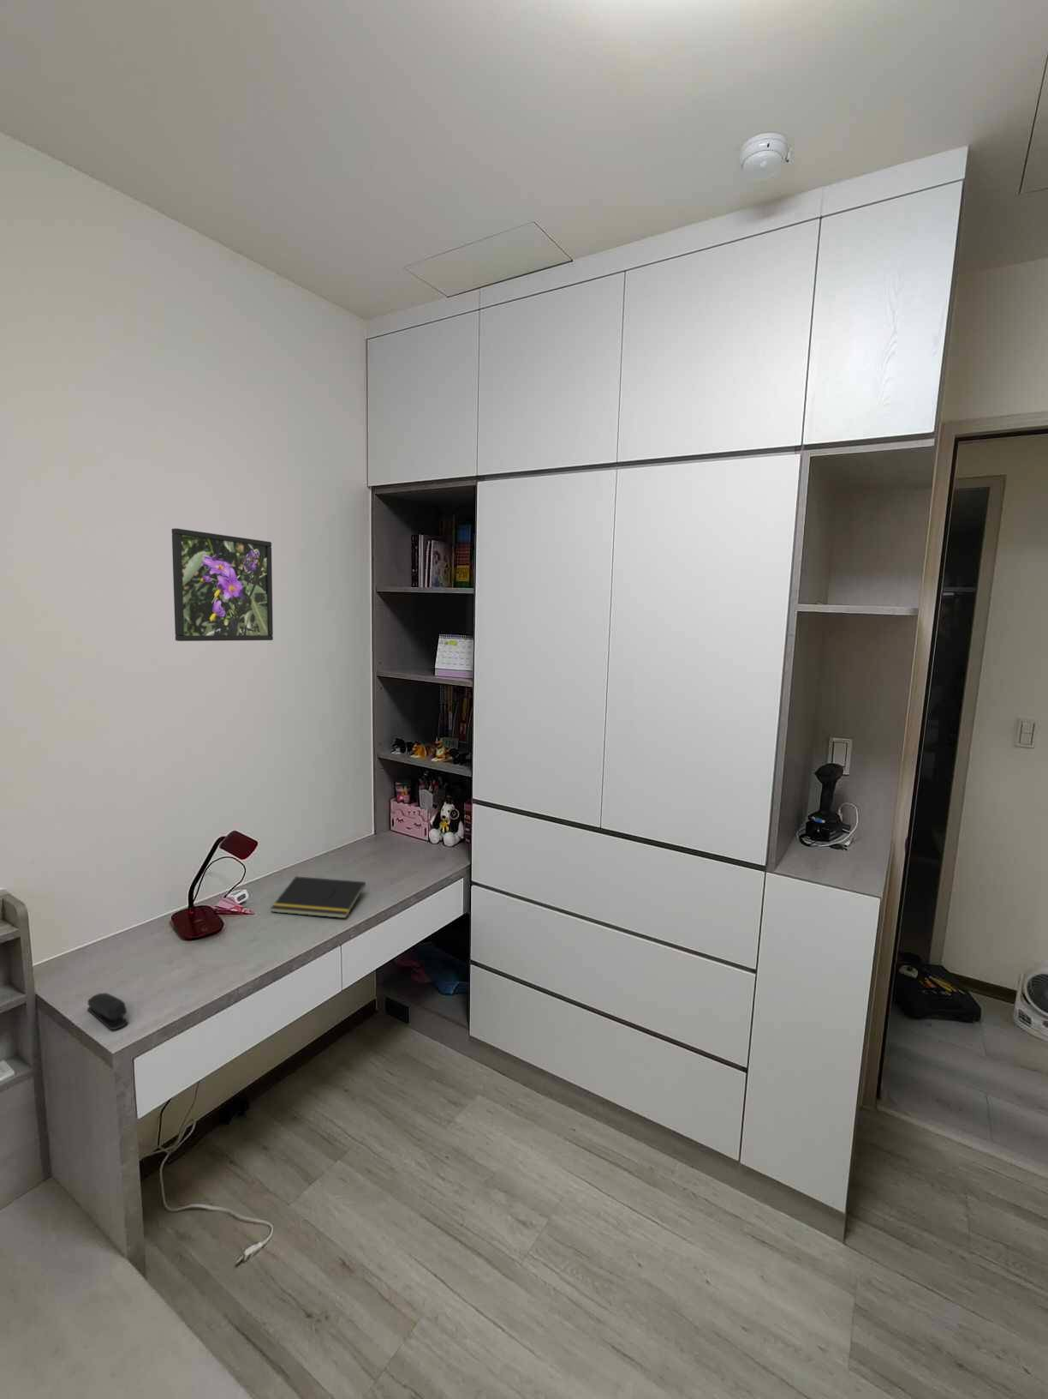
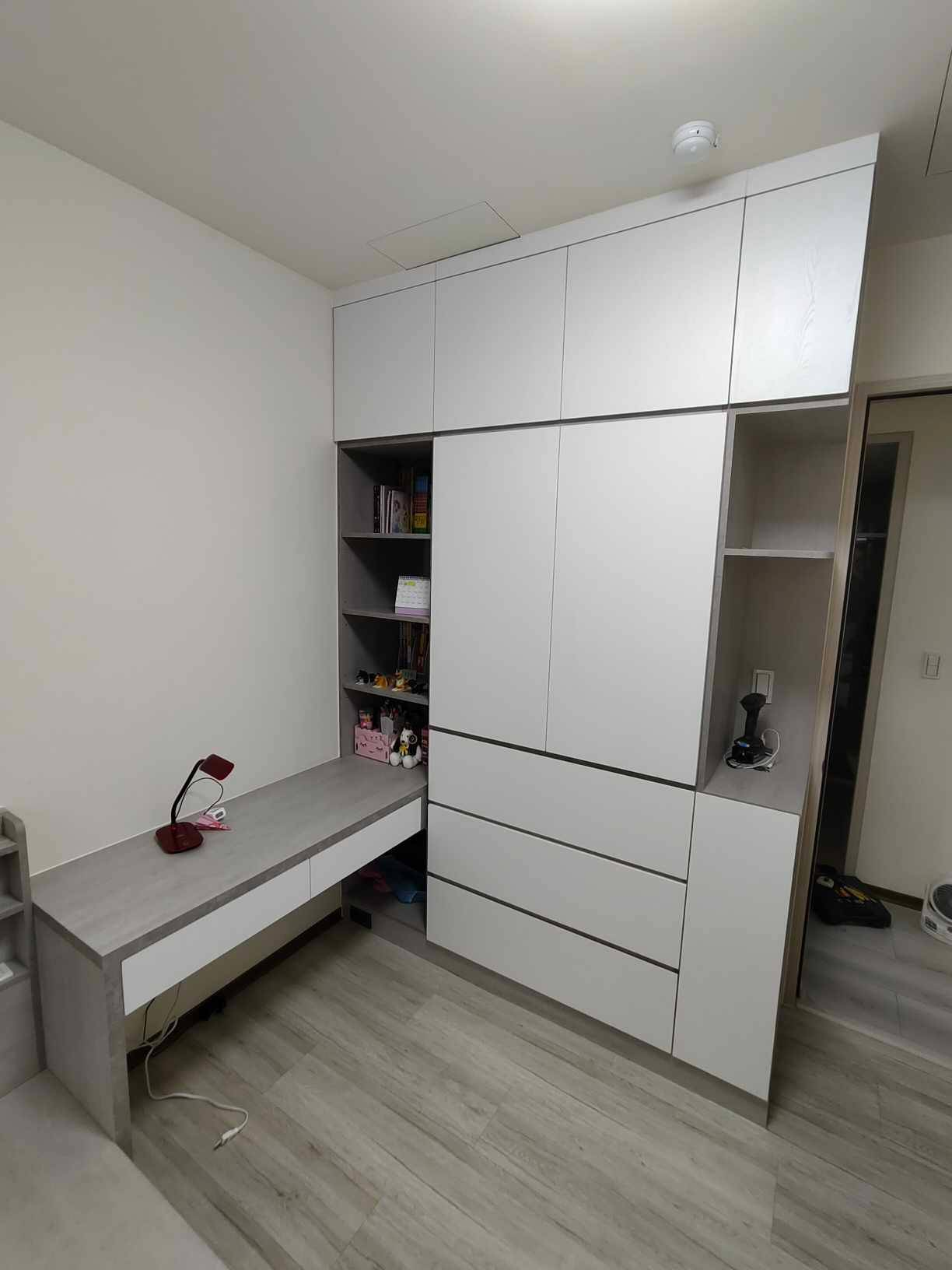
- stapler (106, 1006)
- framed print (226, 588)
- notepad (319, 896)
